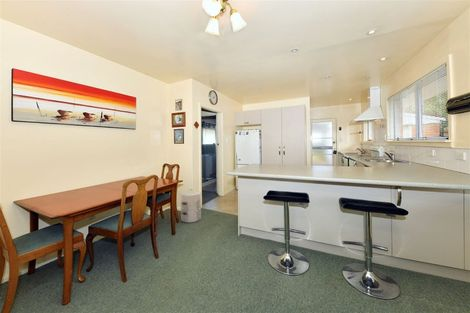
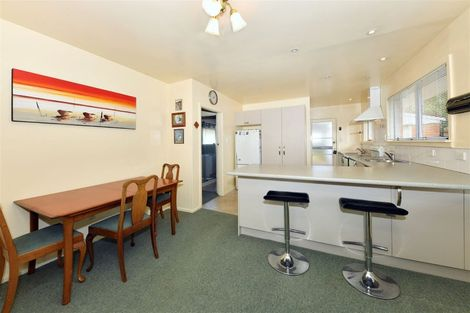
- waste bin (190, 204)
